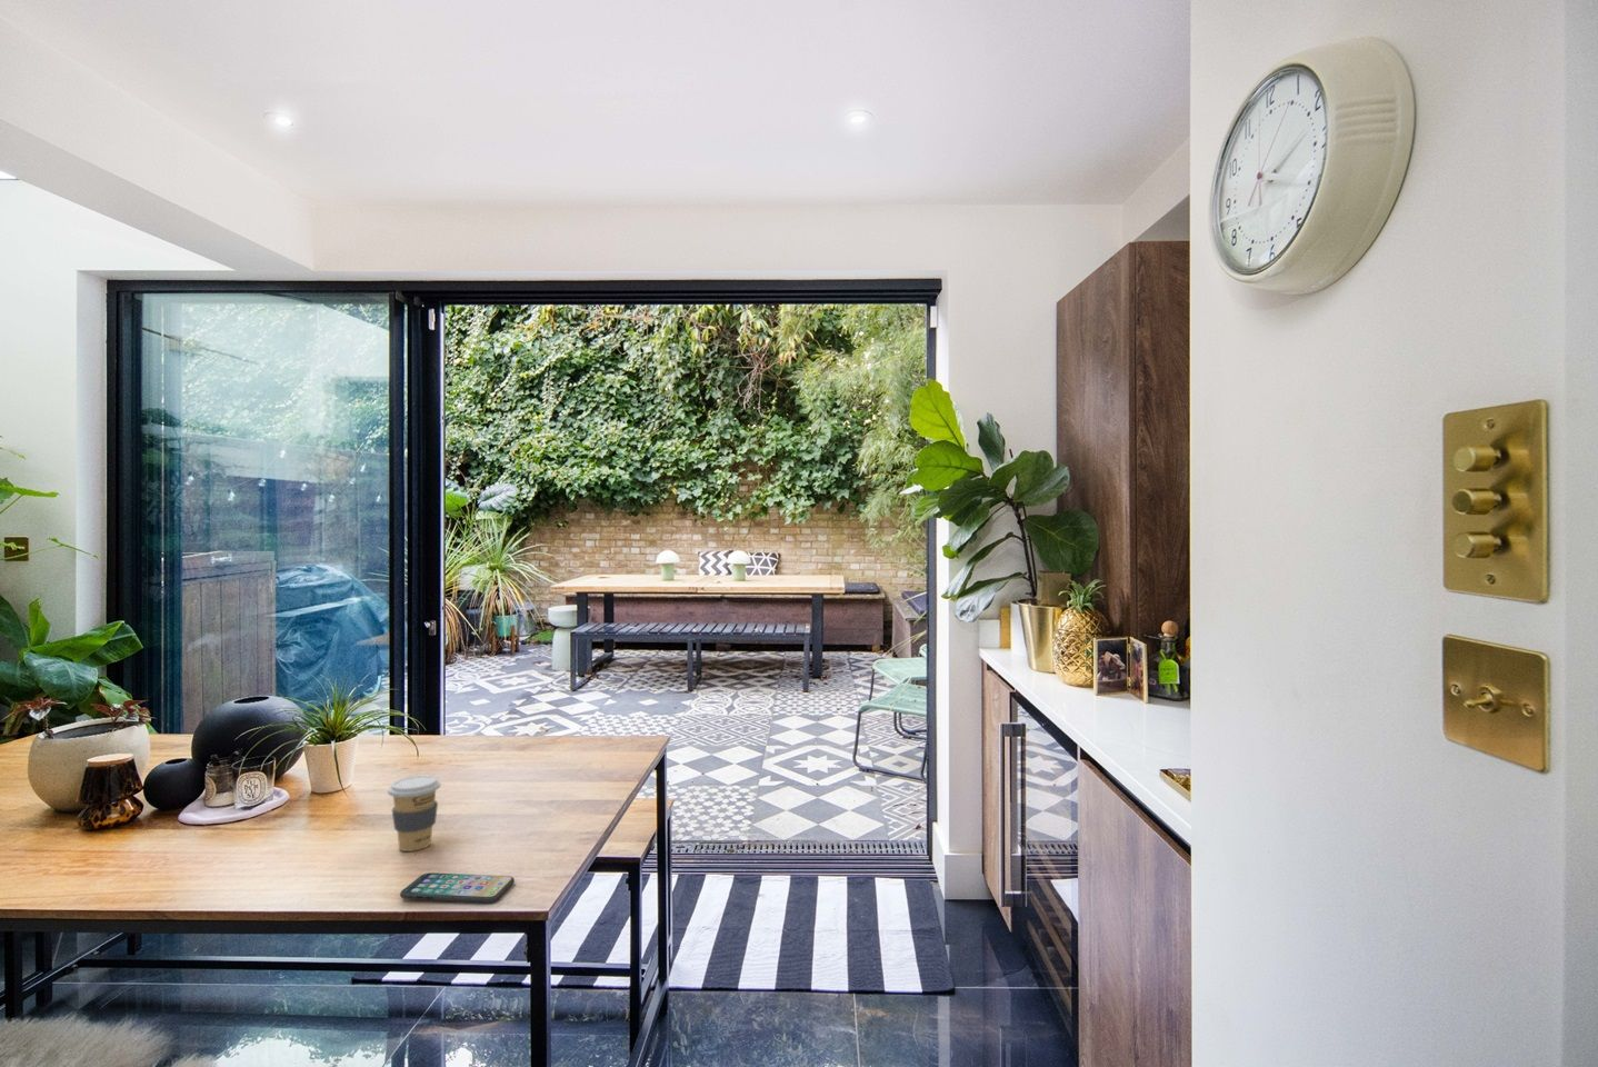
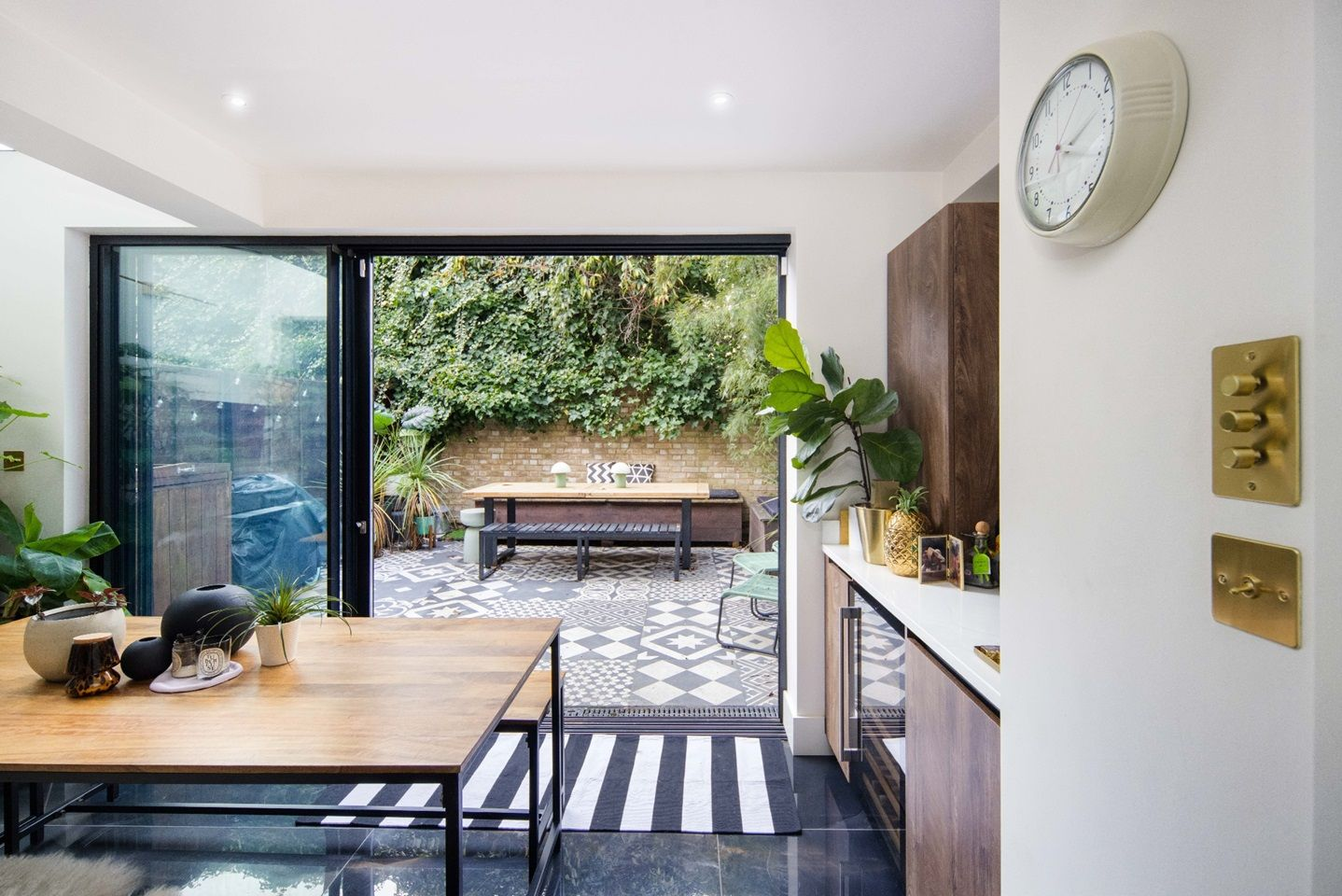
- coffee cup (414, 812)
- smartphone (457, 887)
